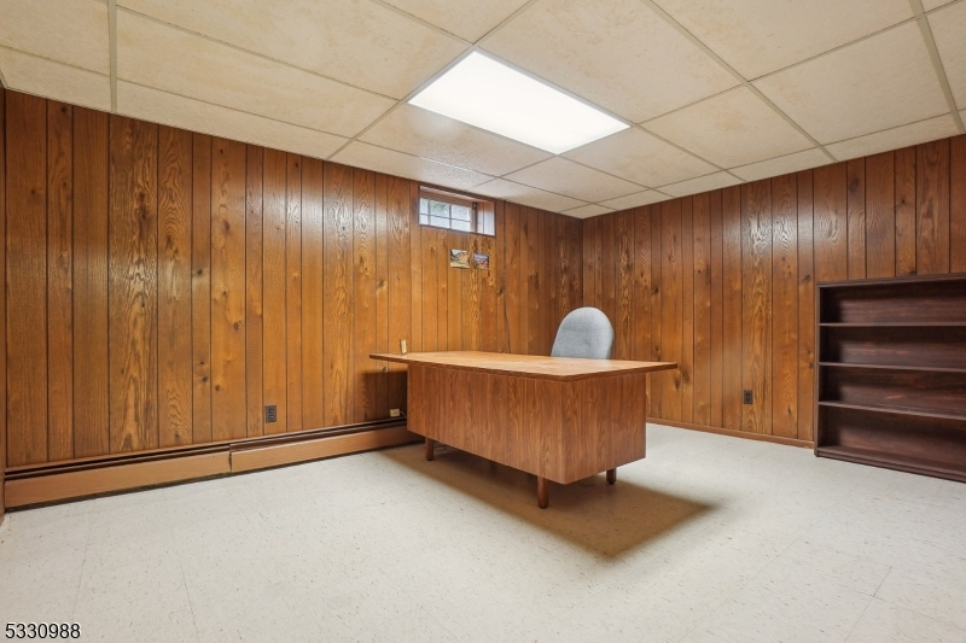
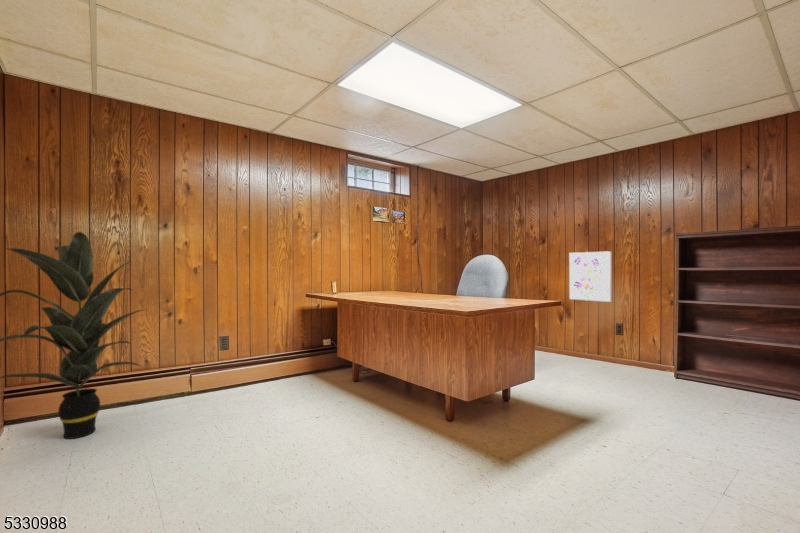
+ wall art (589, 276)
+ indoor plant (73, 335)
